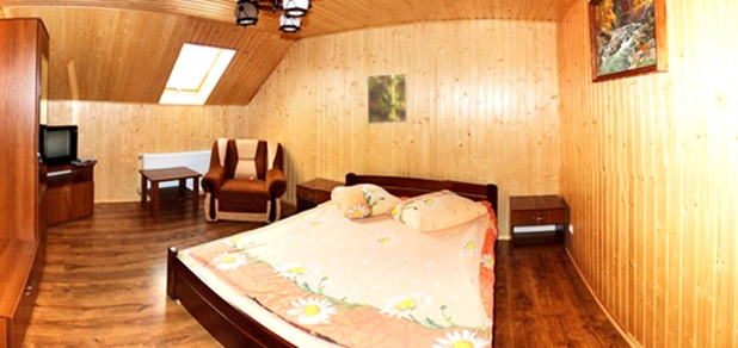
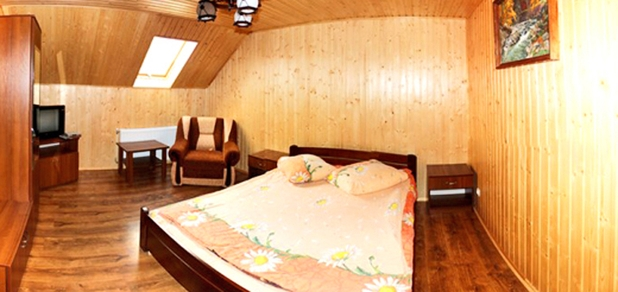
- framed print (387, 99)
